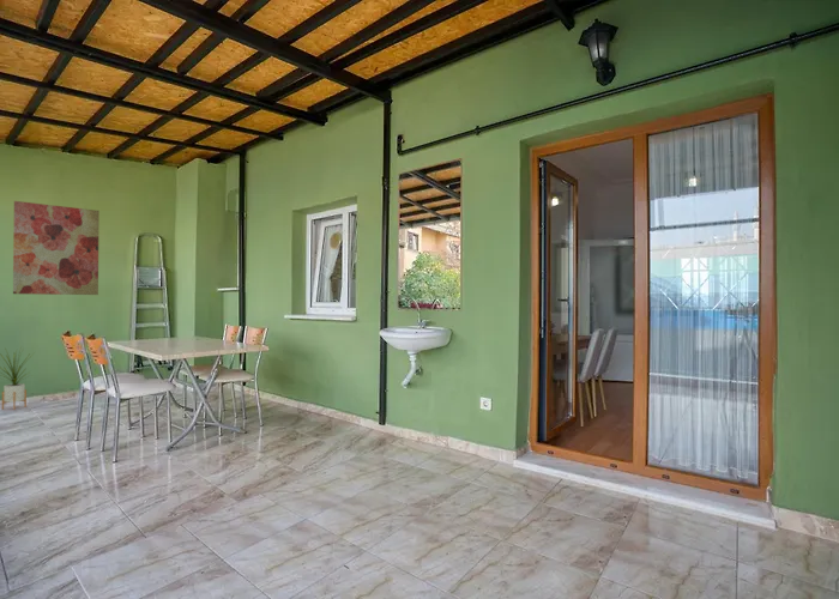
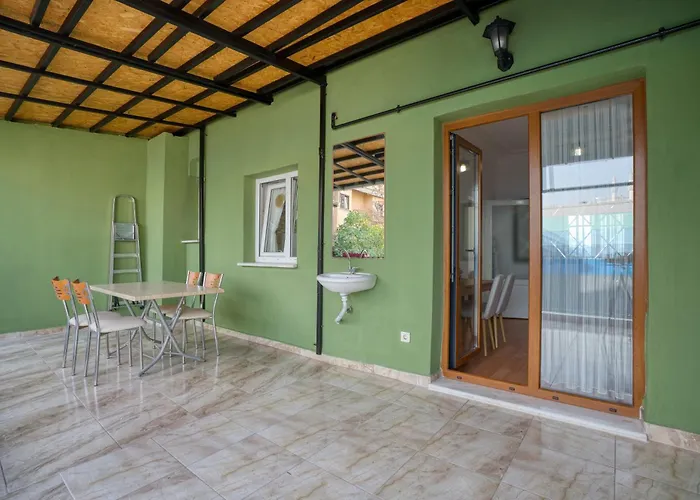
- wall art (58, 249)
- house plant (14, 377)
